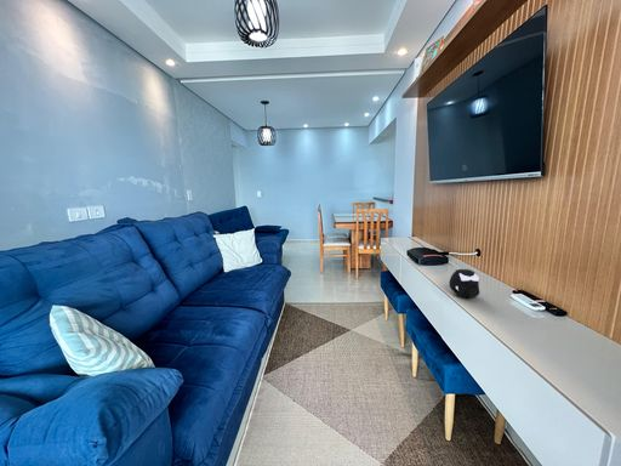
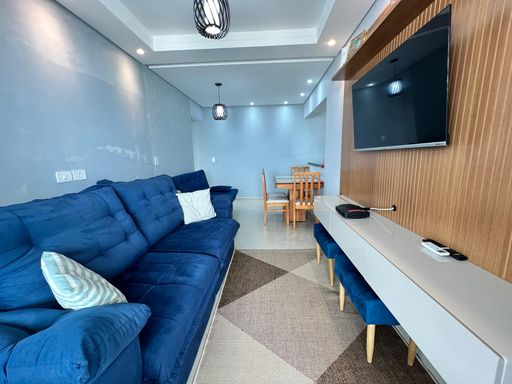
- speaker (466, 283)
